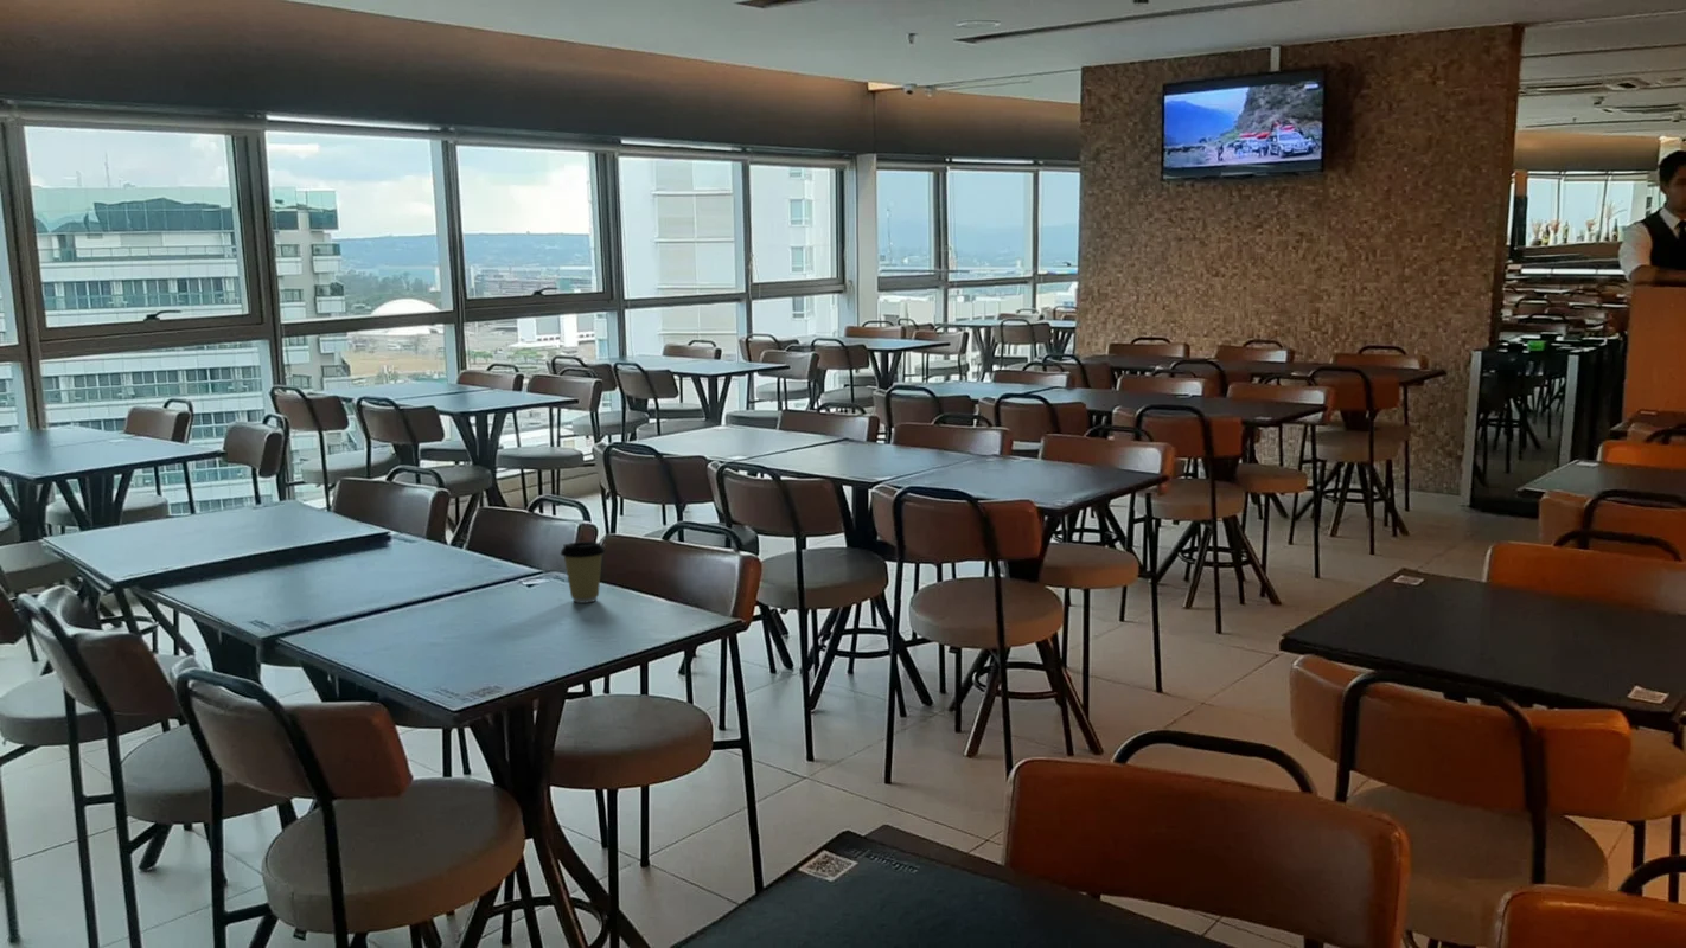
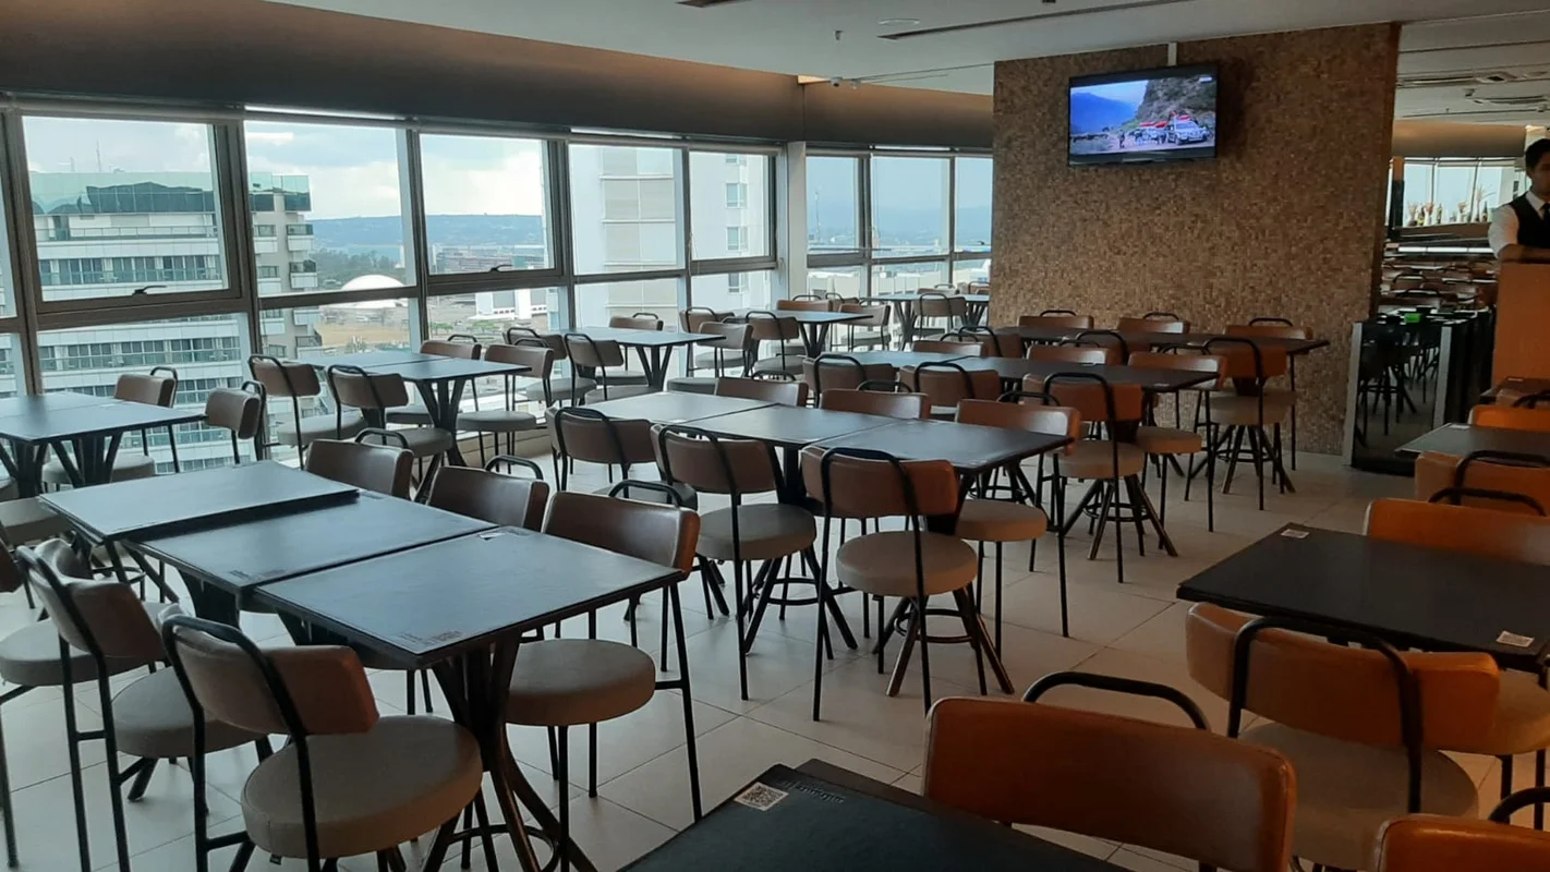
- coffee cup (583, 571)
